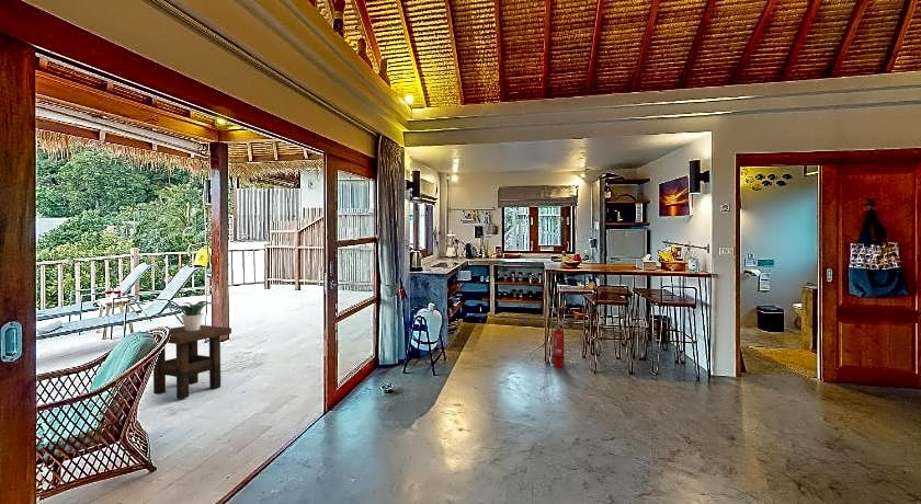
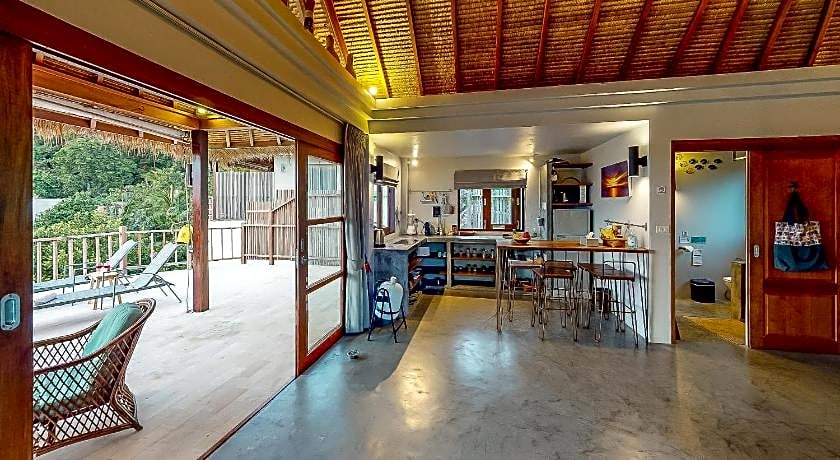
- fire extinguisher (559, 343)
- potted plant (195, 316)
- side table (187, 359)
